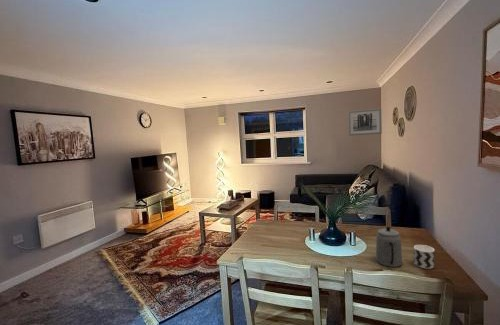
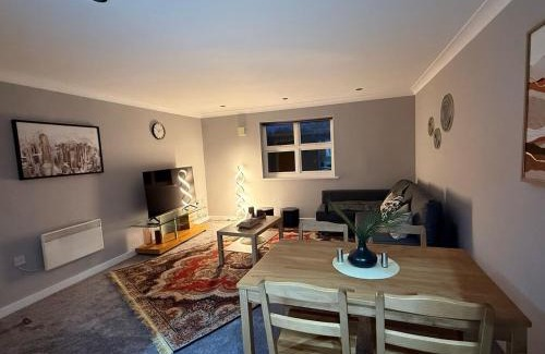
- teapot (388, 243)
- wall art (364, 122)
- cup (423, 255)
